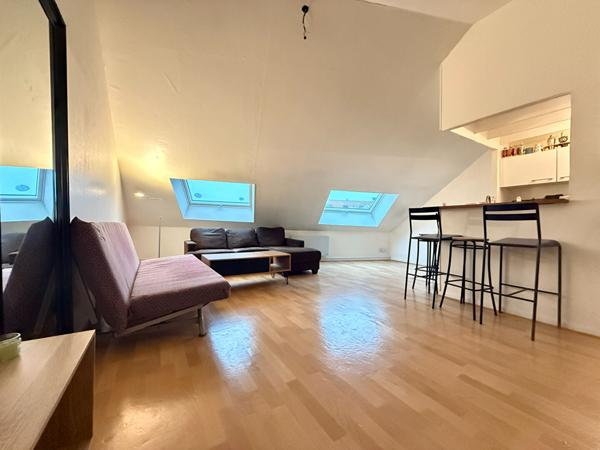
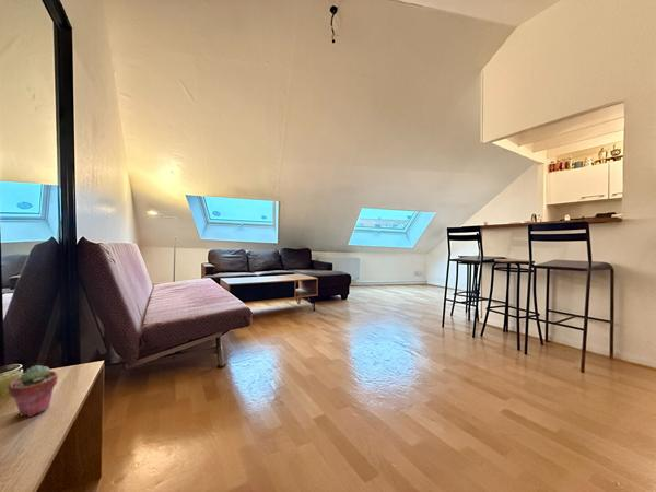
+ potted succulent (34, 387)
